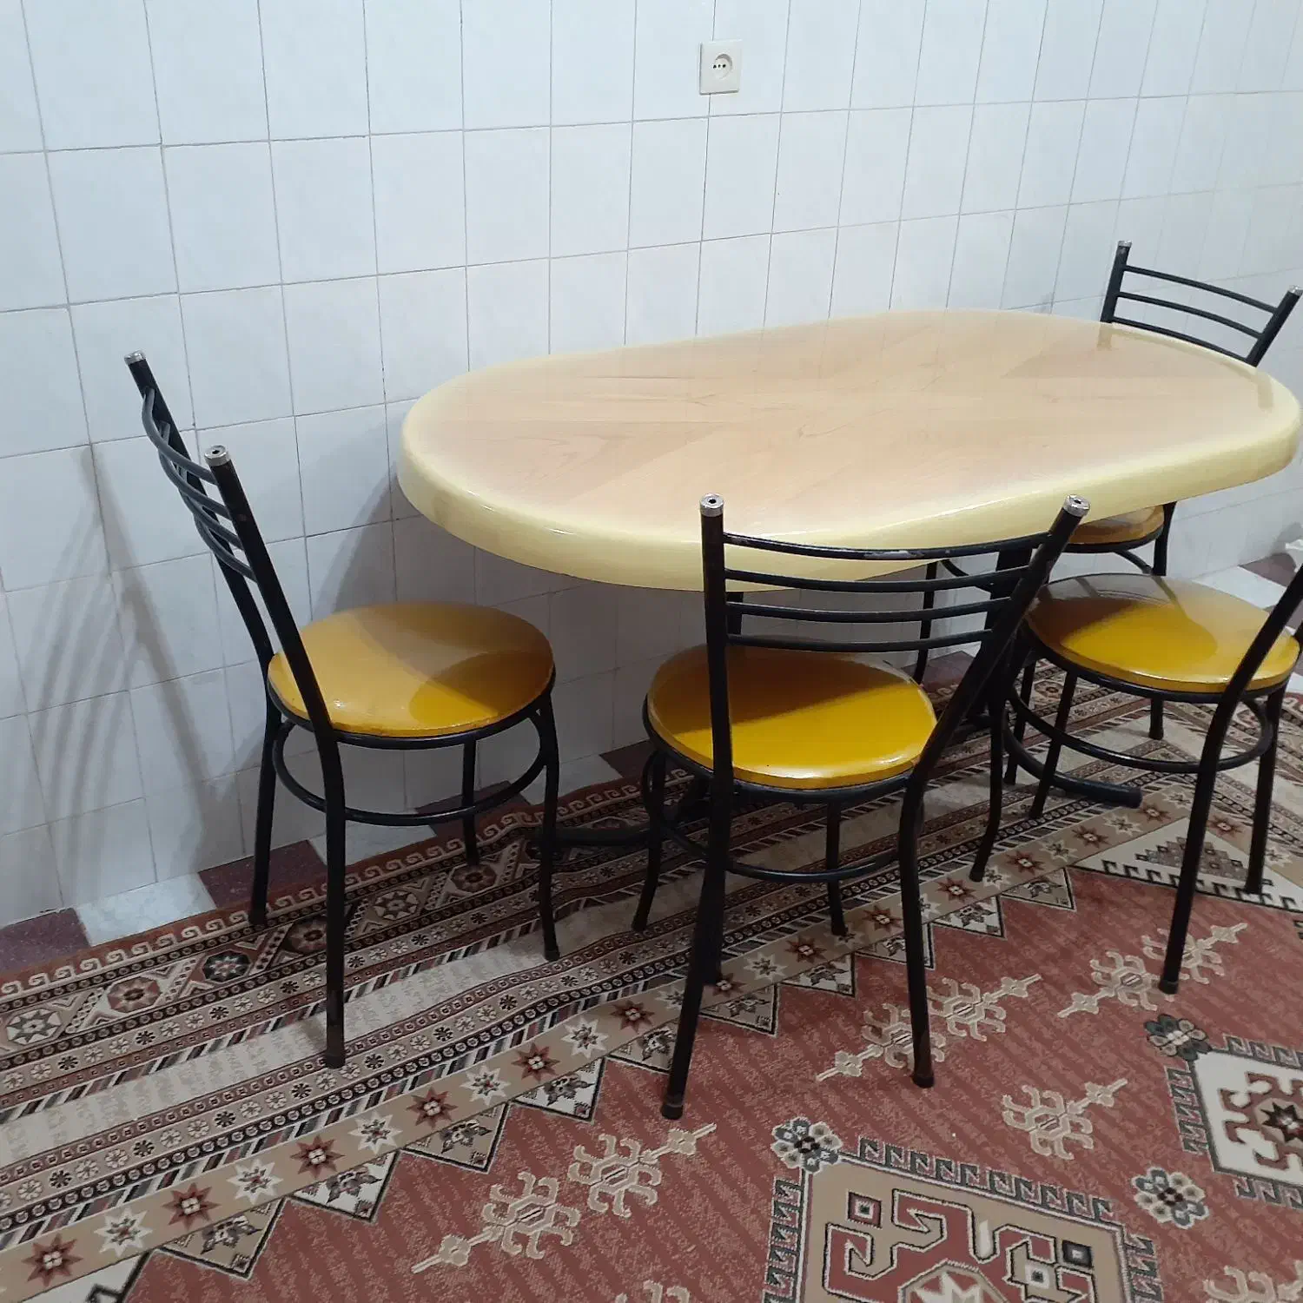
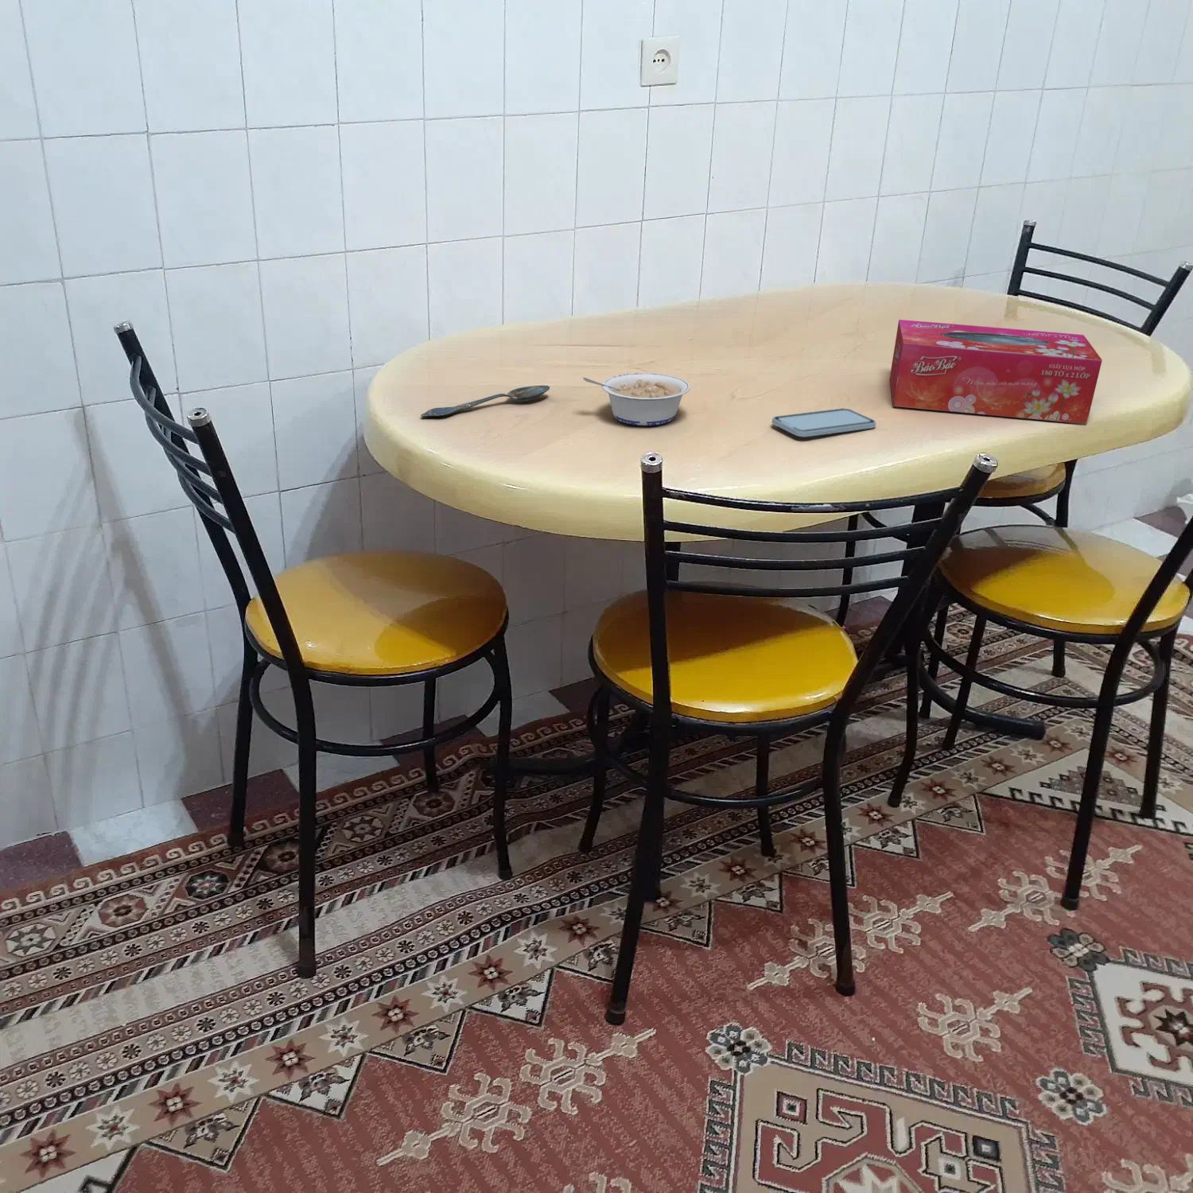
+ legume (642, 398)
+ smartphone (824, 422)
+ spoon (487, 401)
+ tissue box (990, 370)
